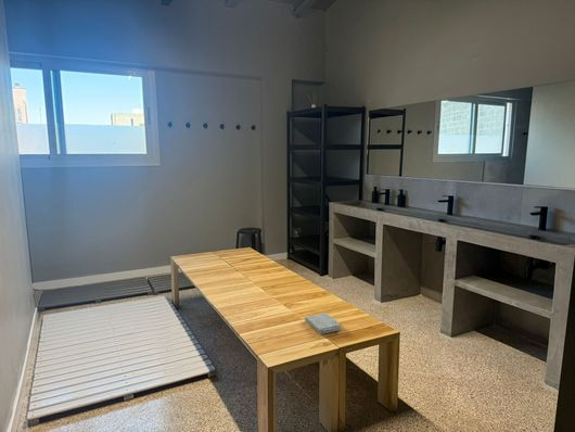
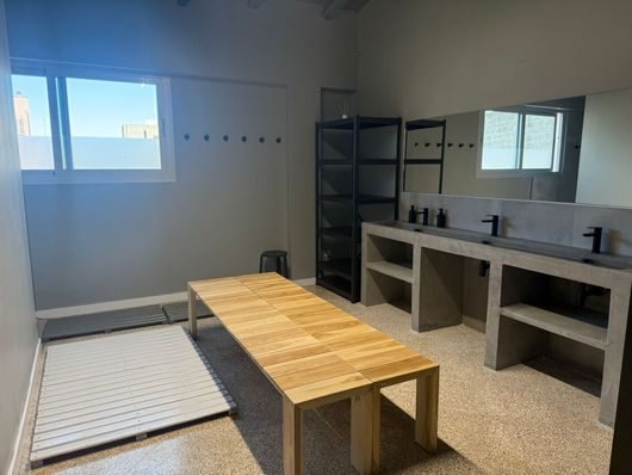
- washcloth (322, 322)
